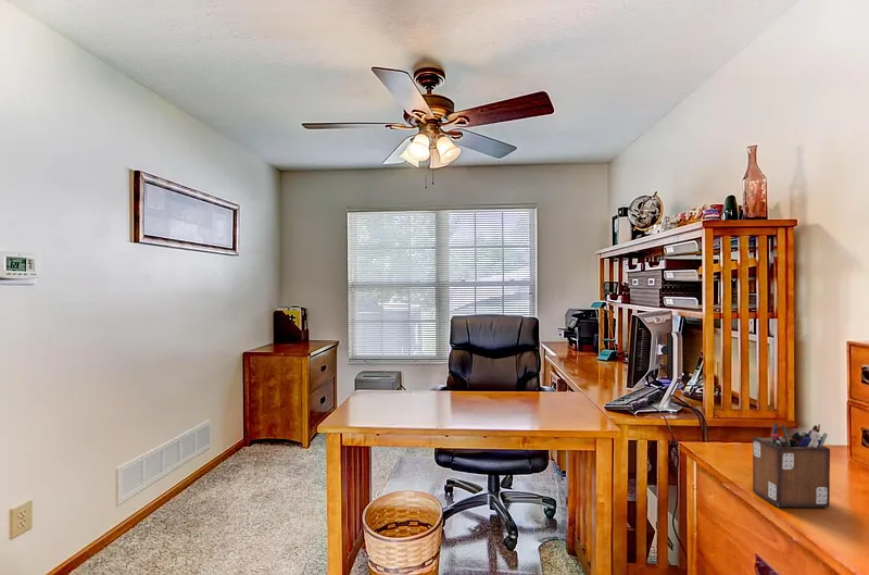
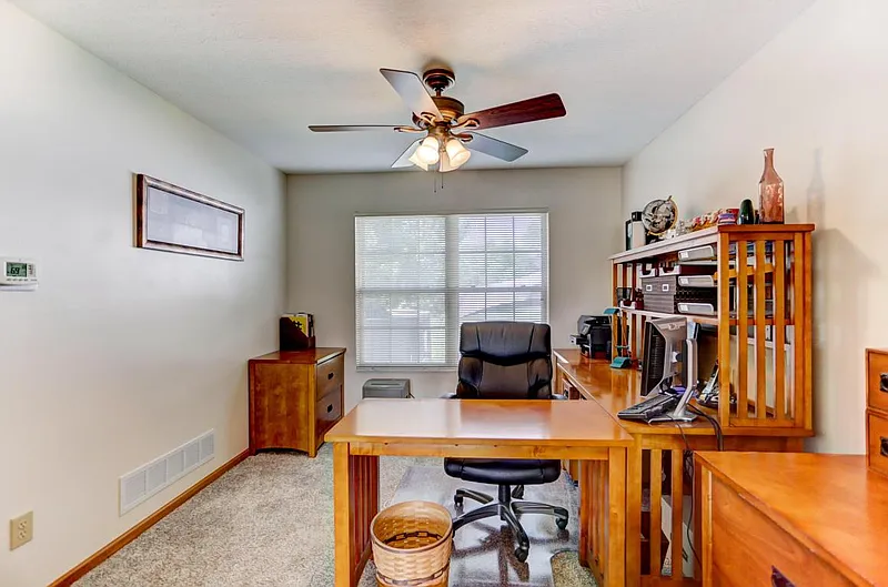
- desk organizer (790, 460)
